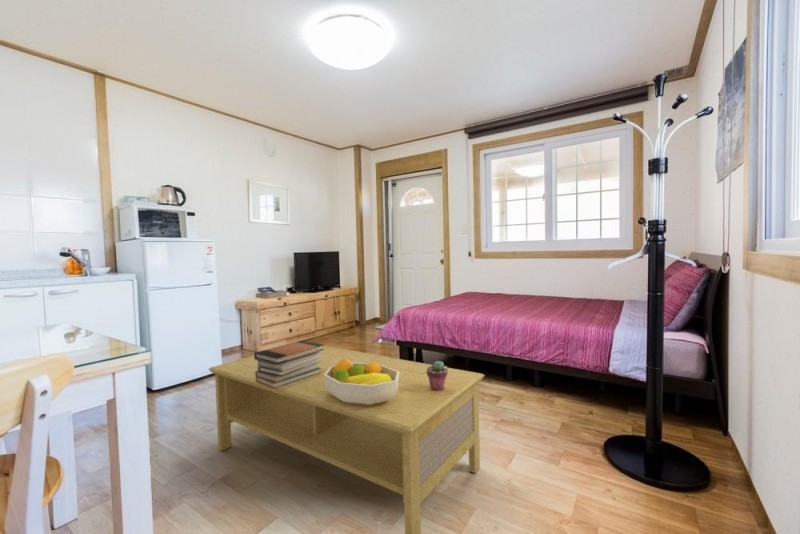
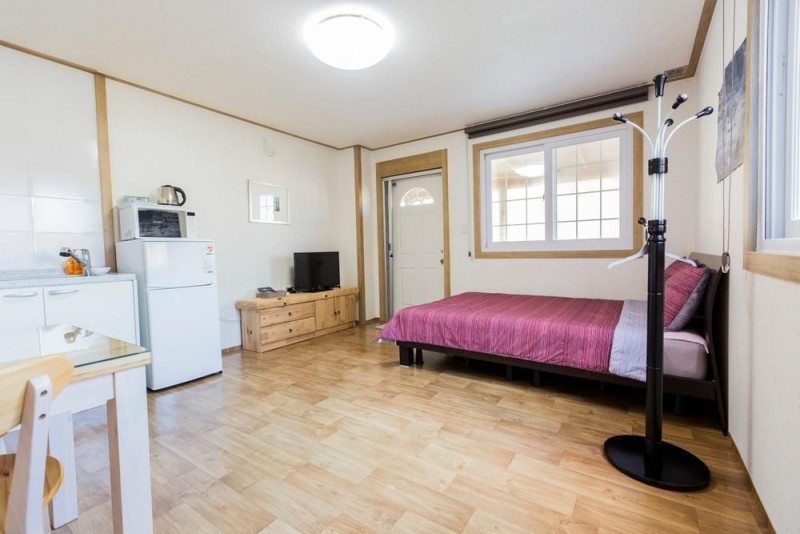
- book stack (290, 362)
- fruit bowl (361, 378)
- potted succulent (437, 374)
- coffee table (340, 414)
